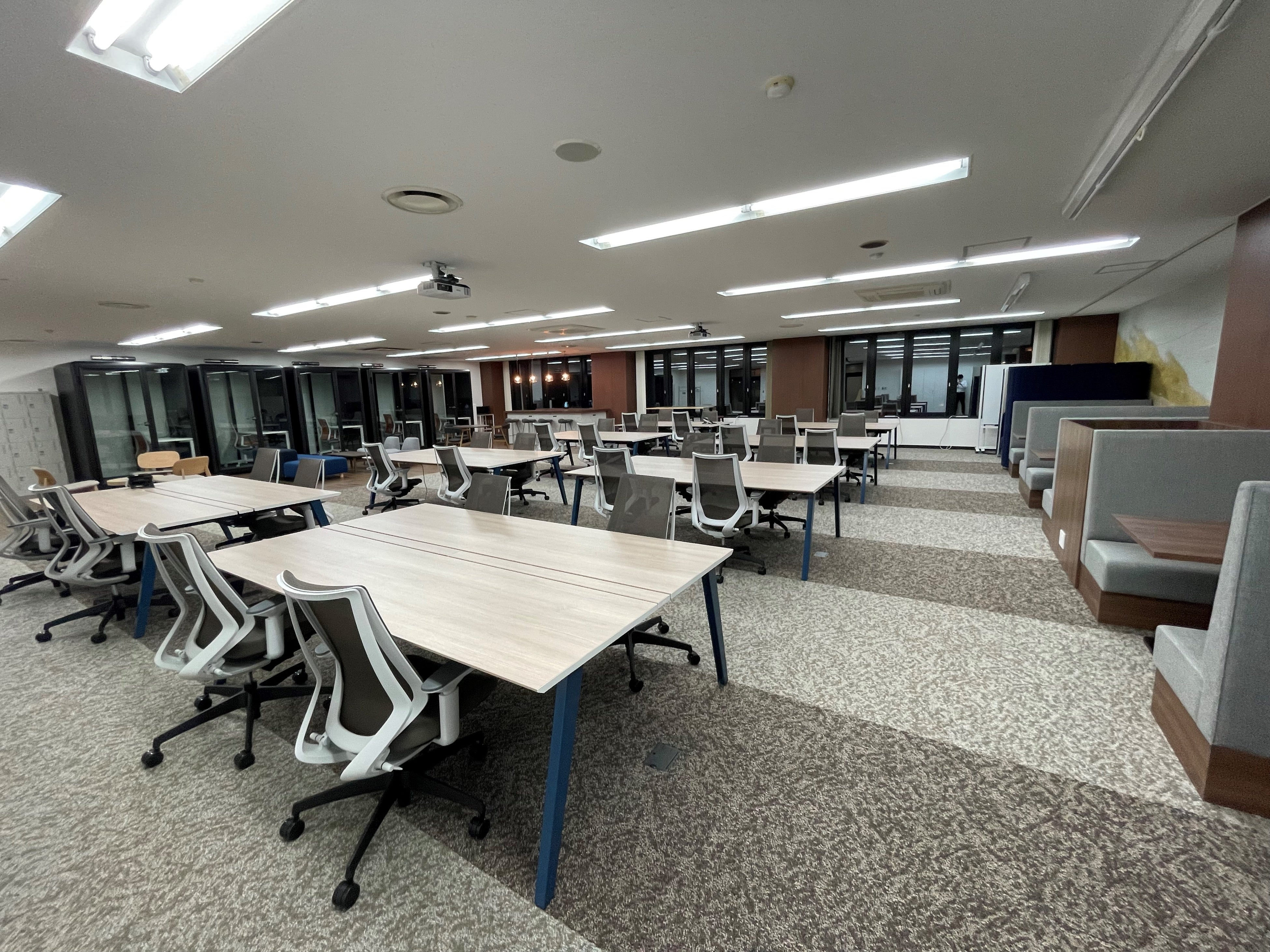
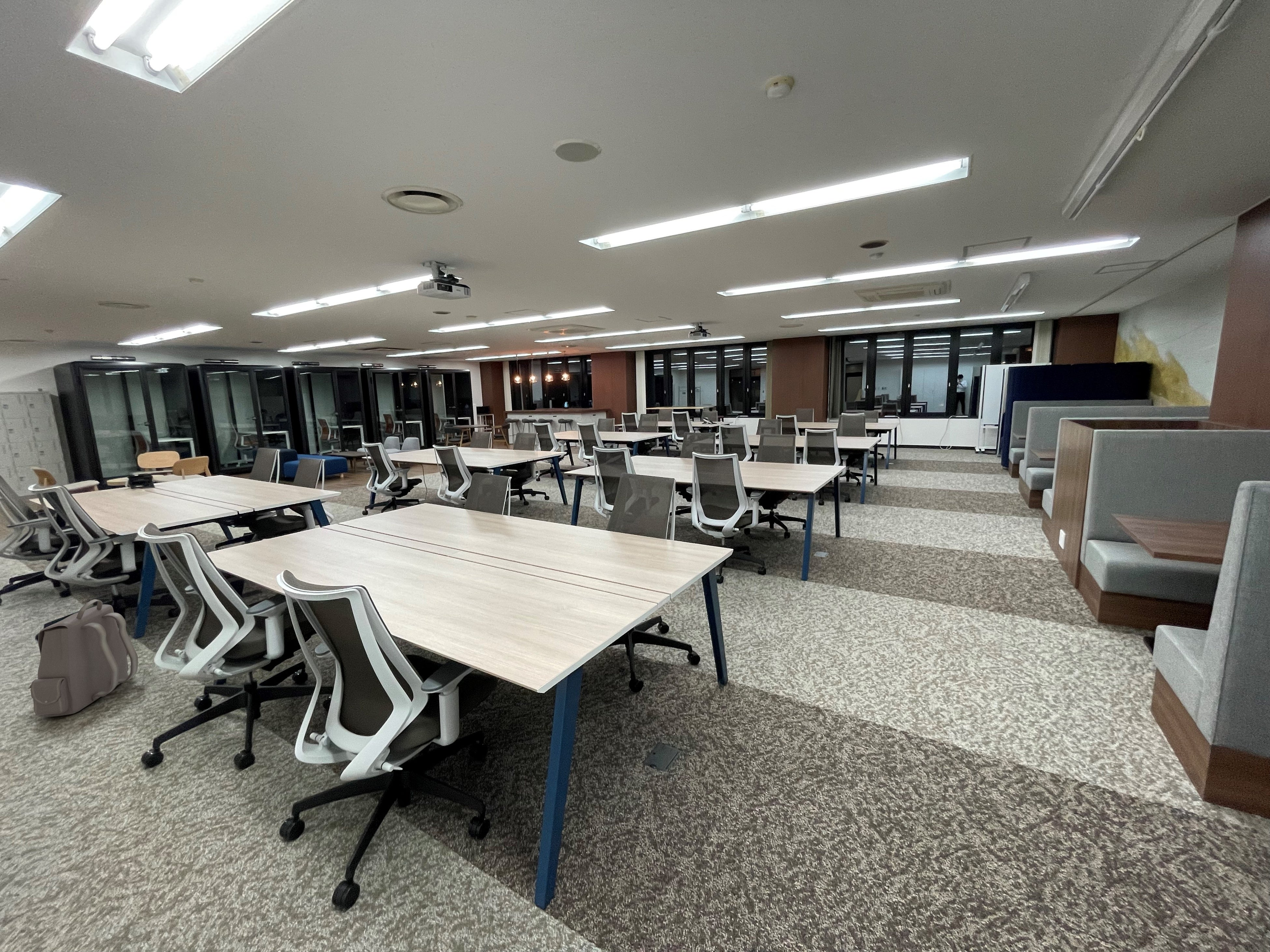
+ backpack (81, 650)
